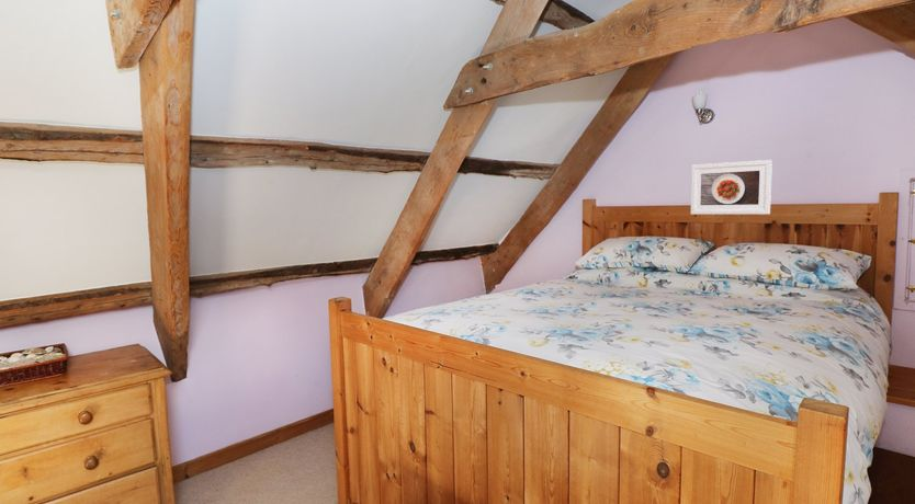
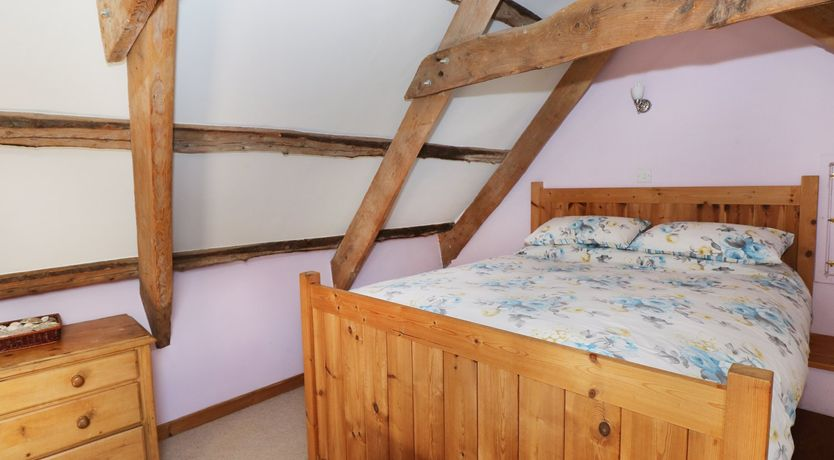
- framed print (728, 188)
